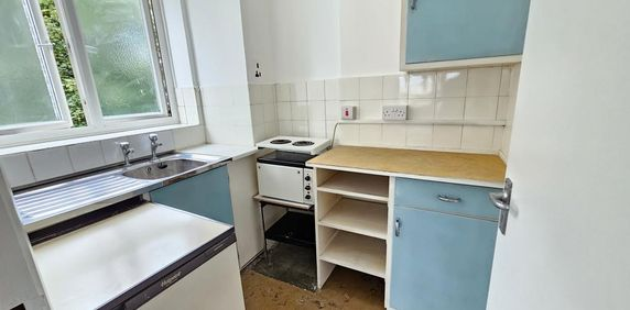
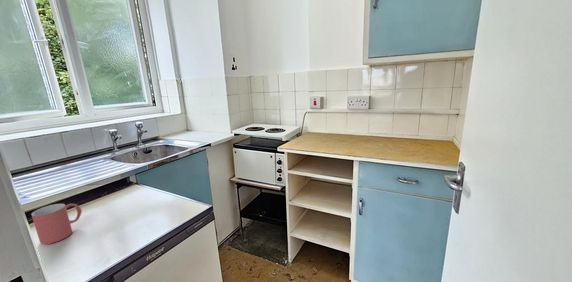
+ mug (60, 219)
